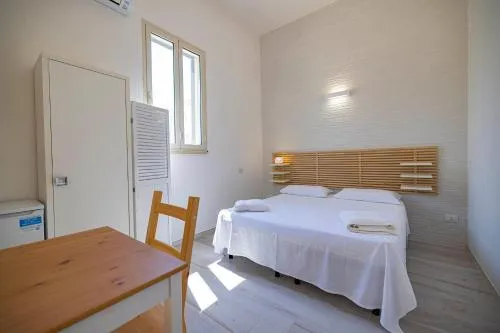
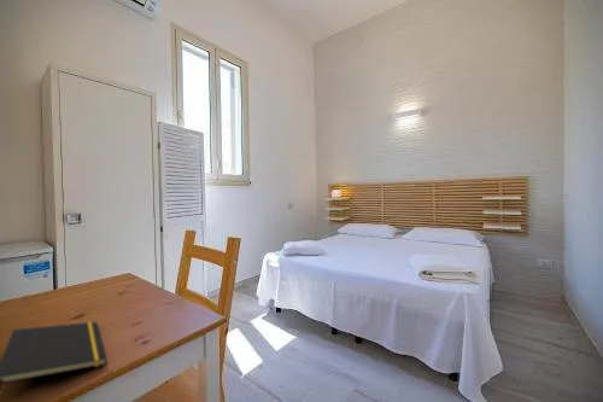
+ notepad (57, 345)
